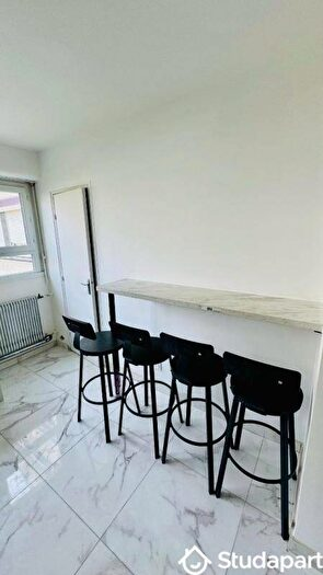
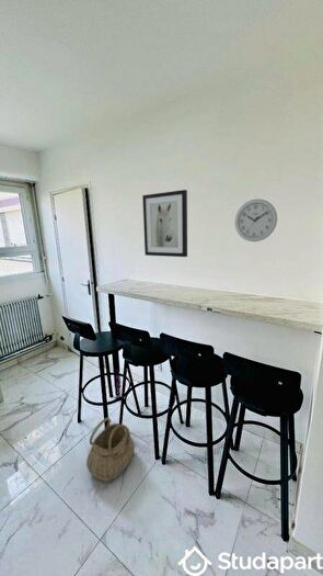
+ wall clock (254, 221)
+ basket (111, 443)
+ wall art (164, 225)
